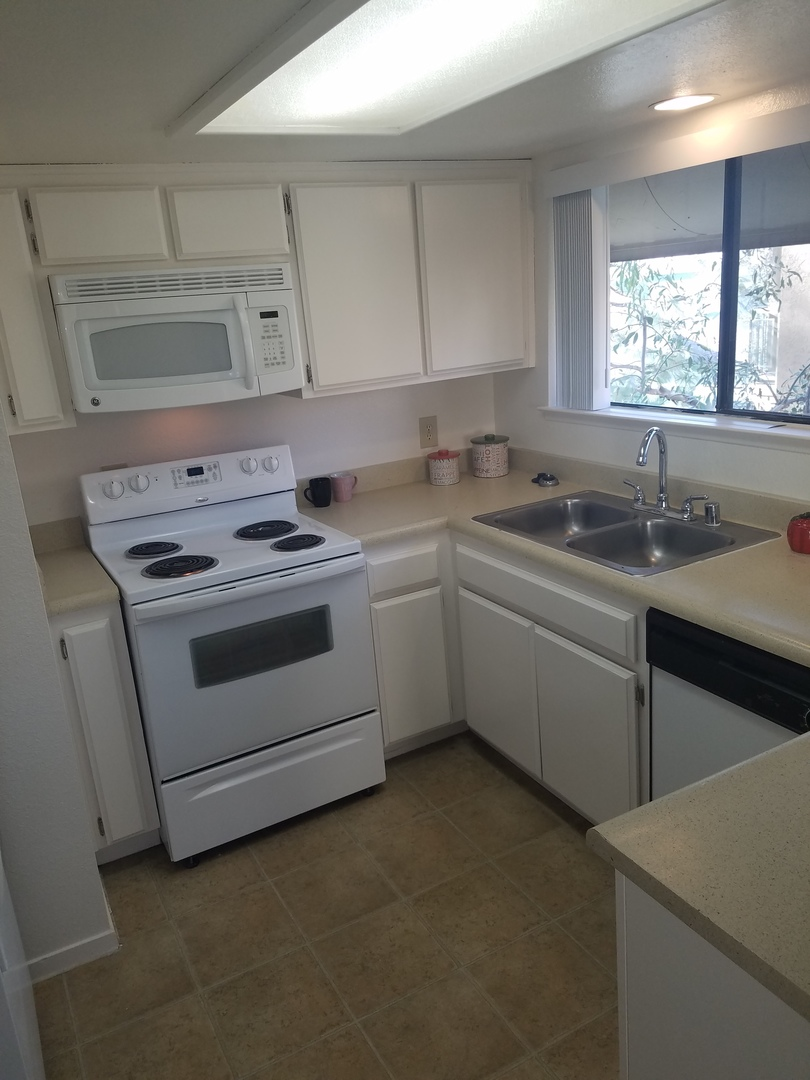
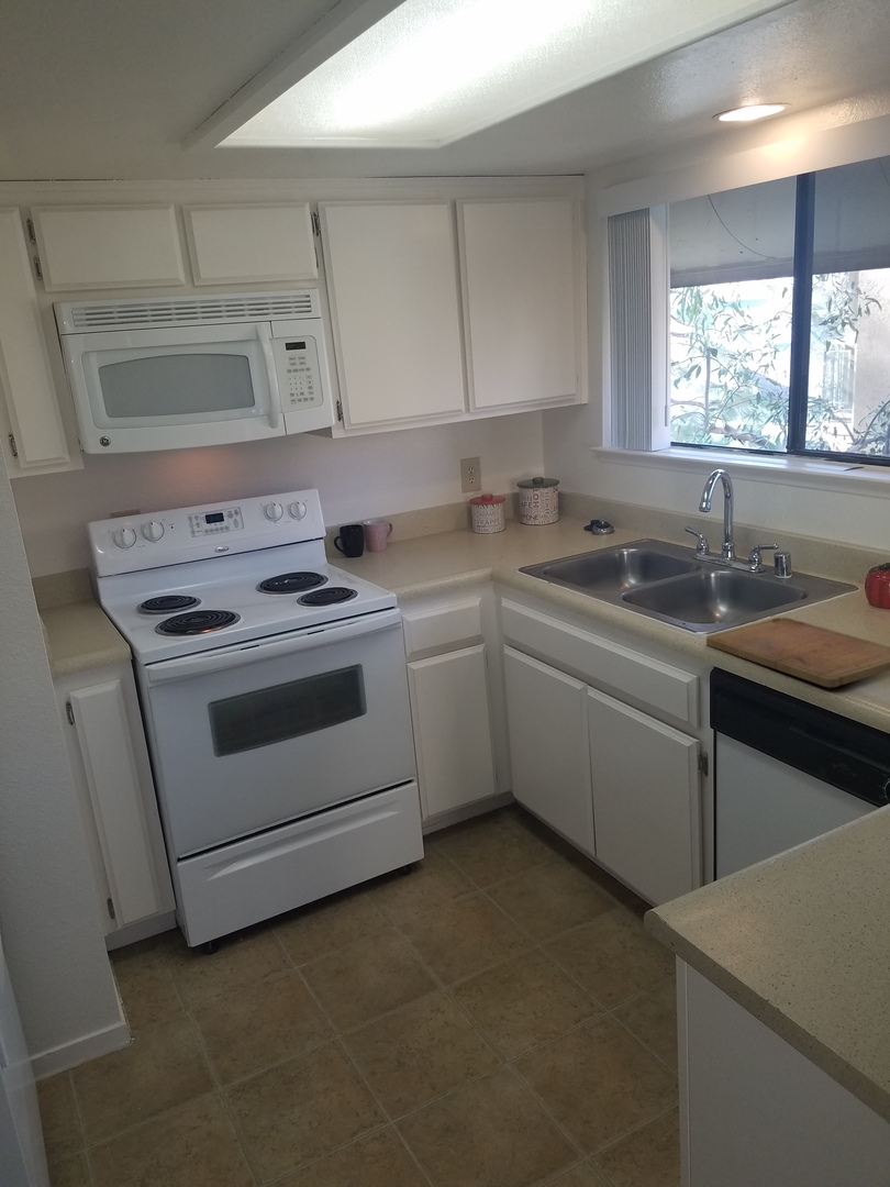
+ cutting board (803, 648)
